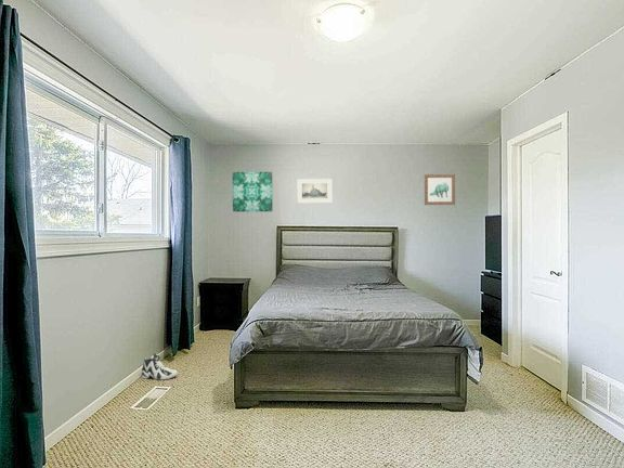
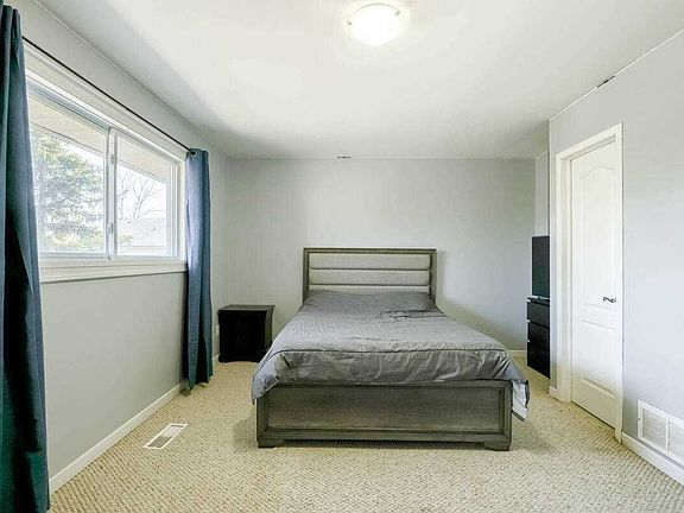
- wall art (439, 190)
- wall art (252, 192)
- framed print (314, 191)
- sneaker (159, 365)
